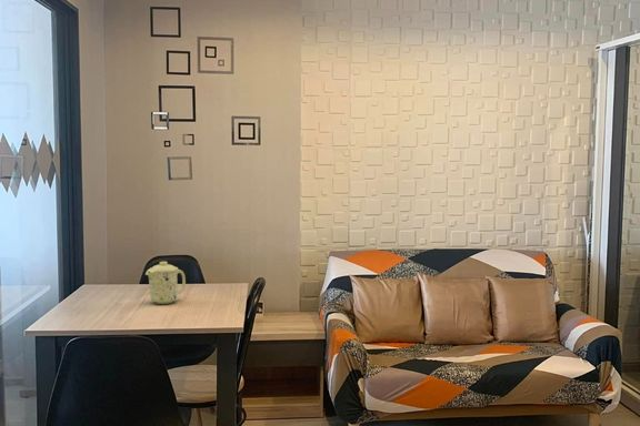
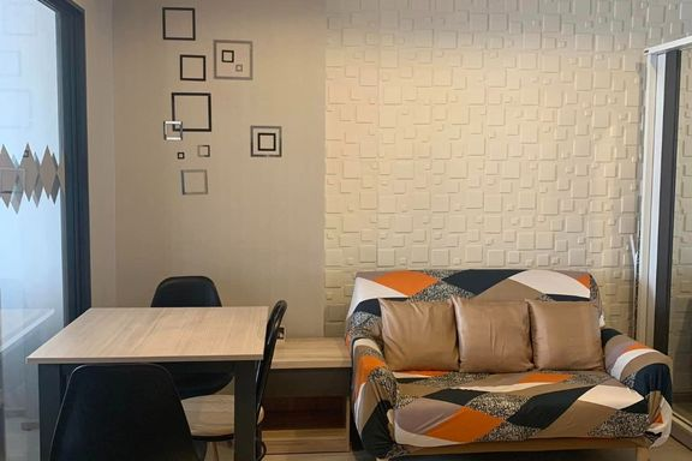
- mug (166, 282)
